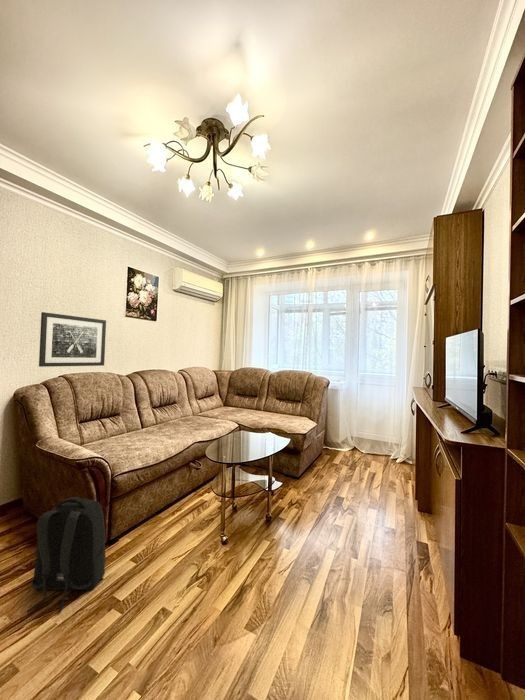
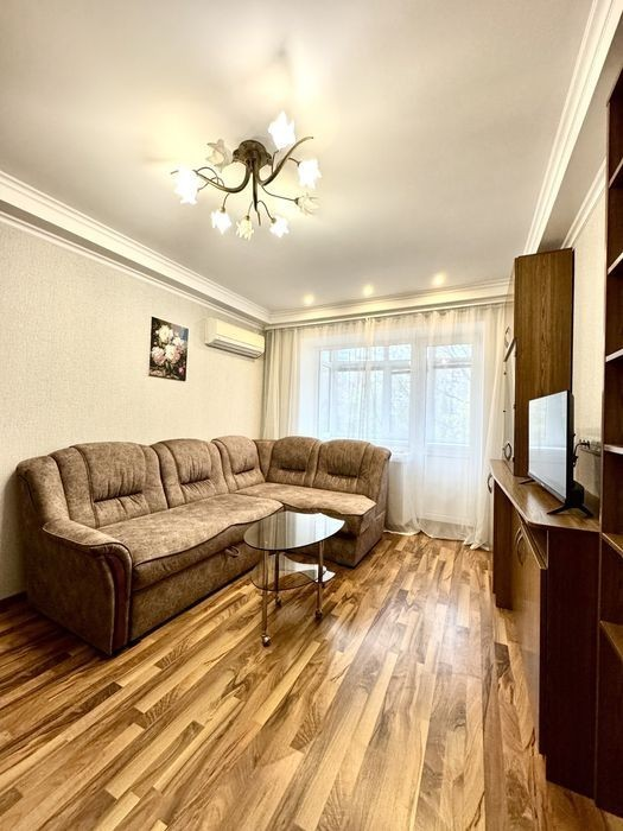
- backpack (67, 543)
- wall art (75, 341)
